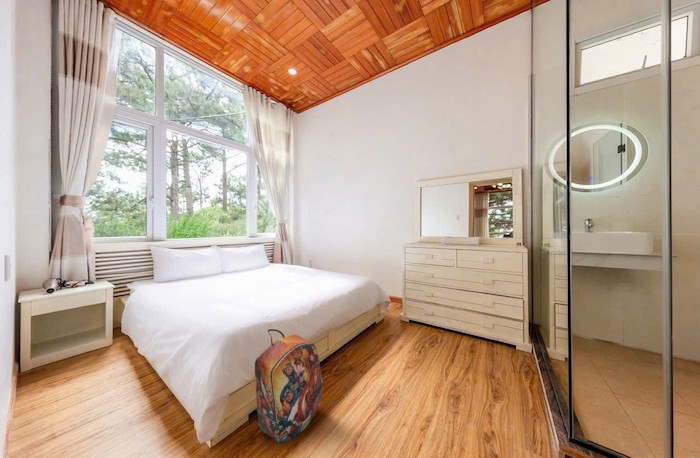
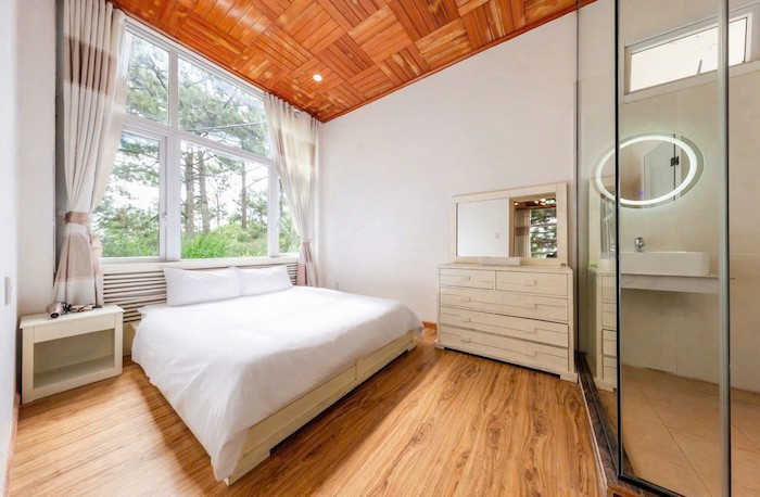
- backpack (289, 377)
